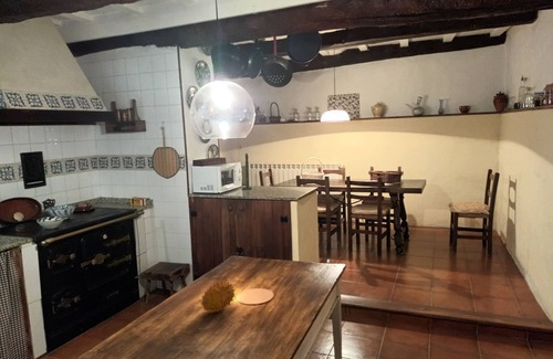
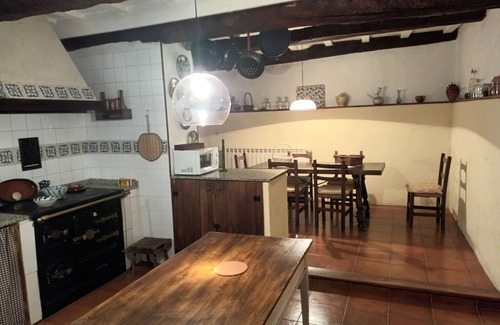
- fruit (218, 296)
